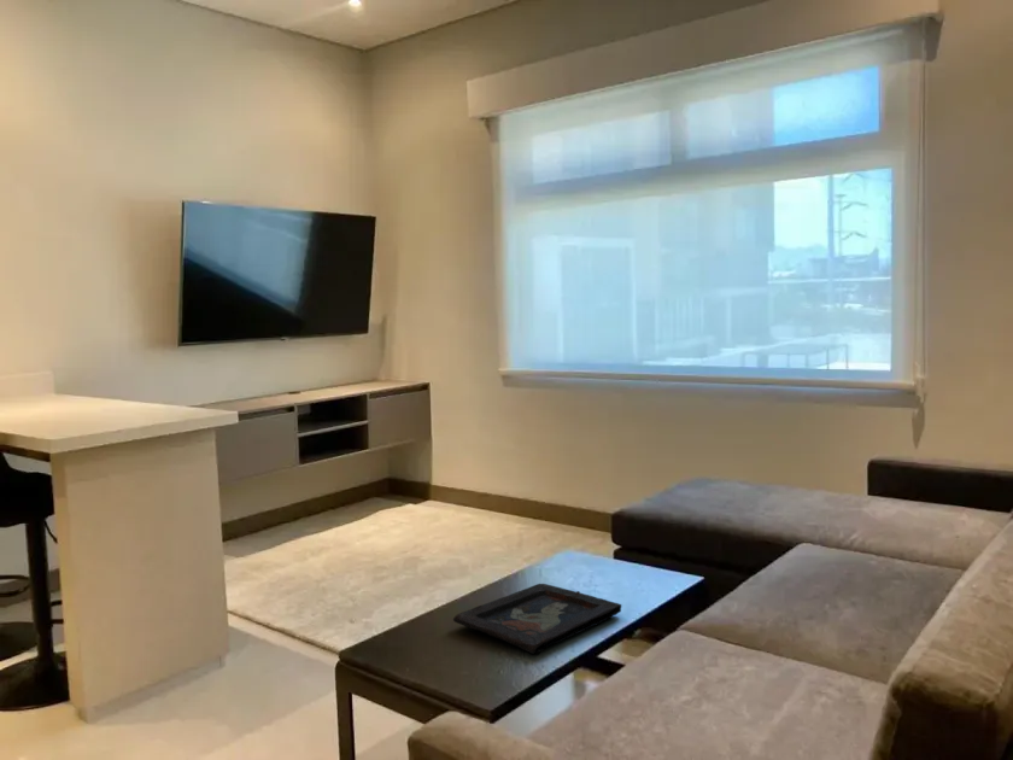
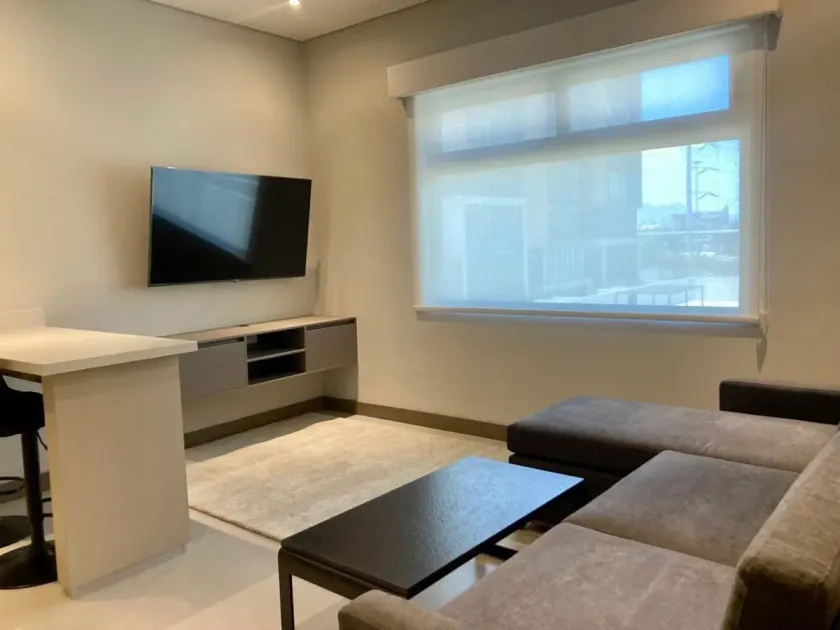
- decorative tray (538, 614)
